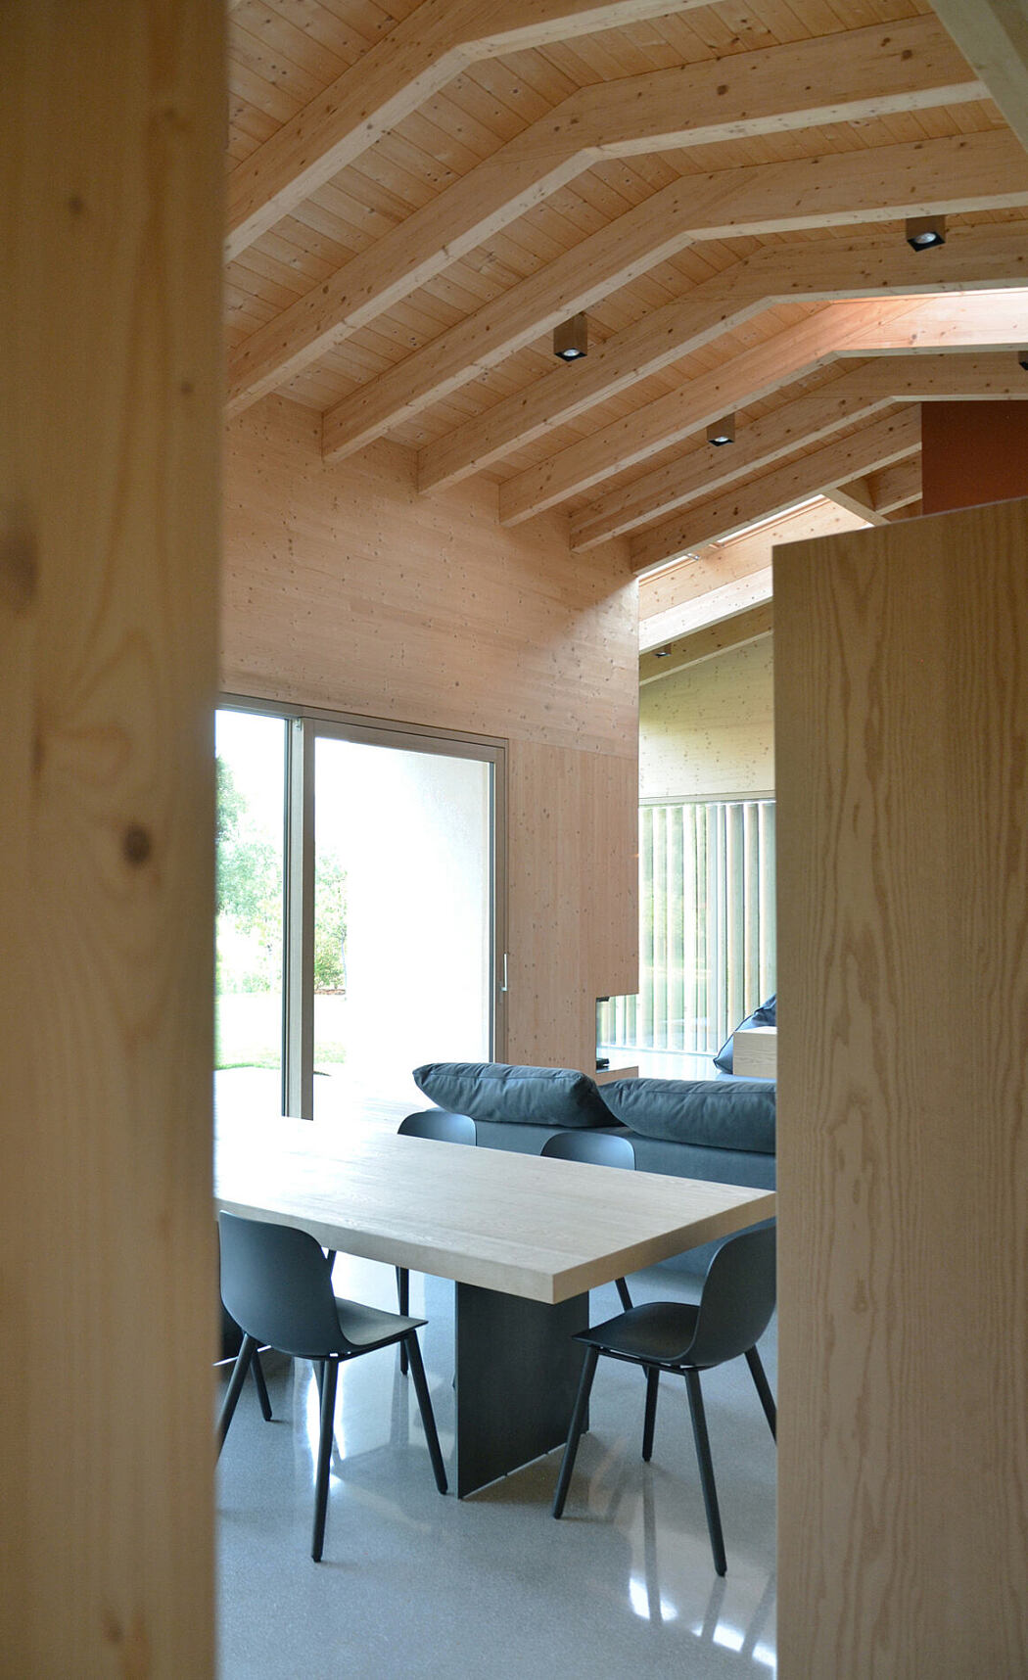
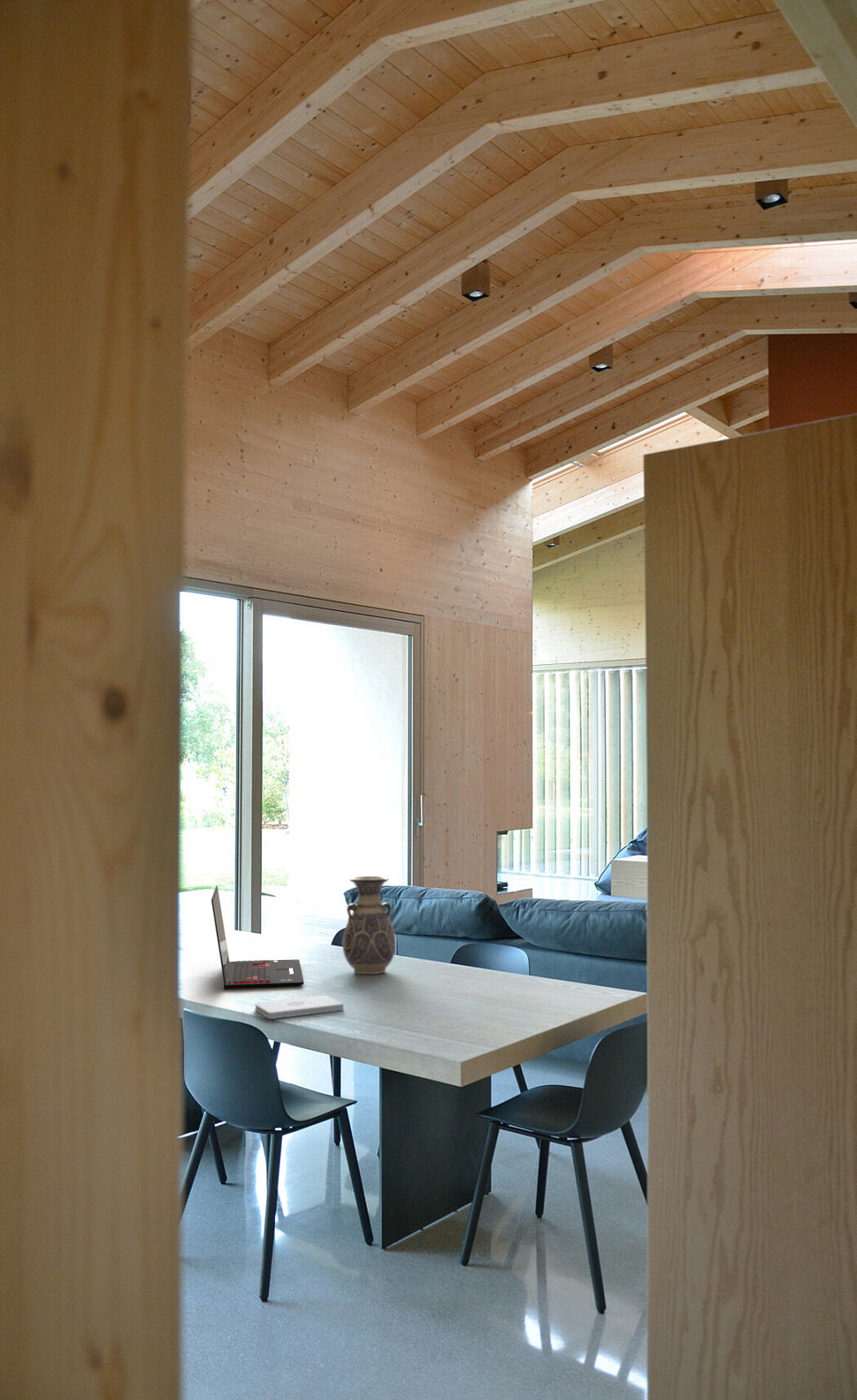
+ laptop (257, 960)
+ vase (369, 924)
+ notepad (298, 1006)
